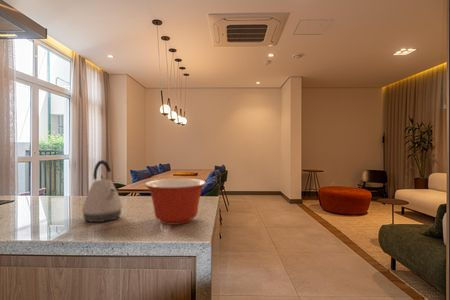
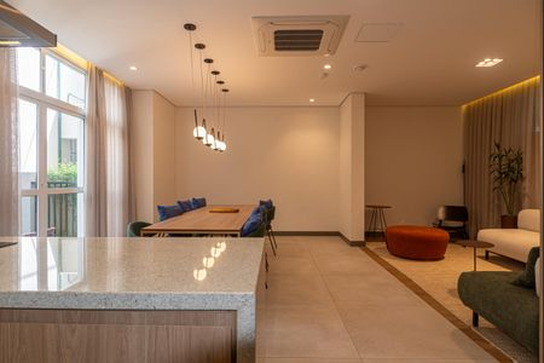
- mixing bowl (176, 201)
- kettle (103, 189)
